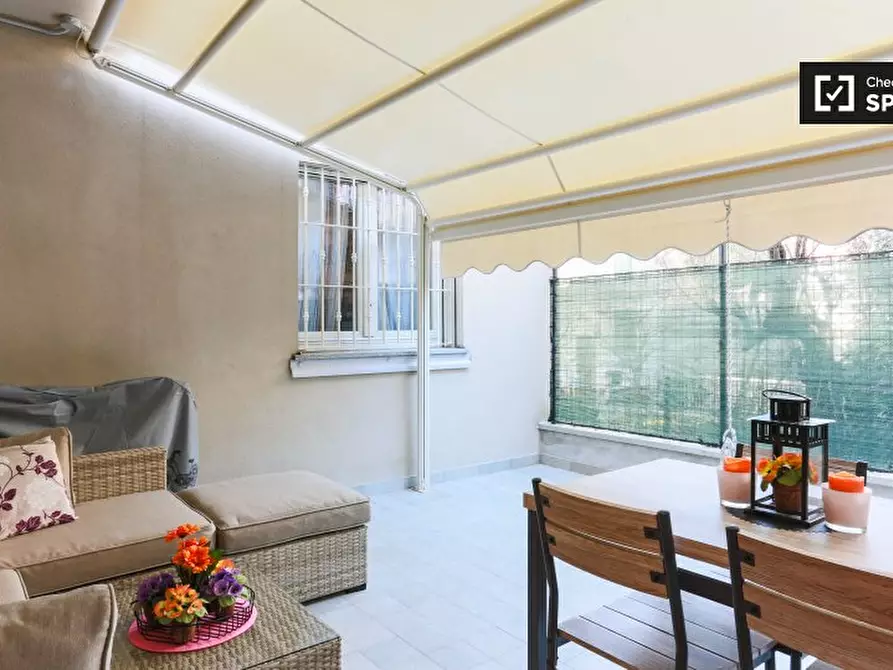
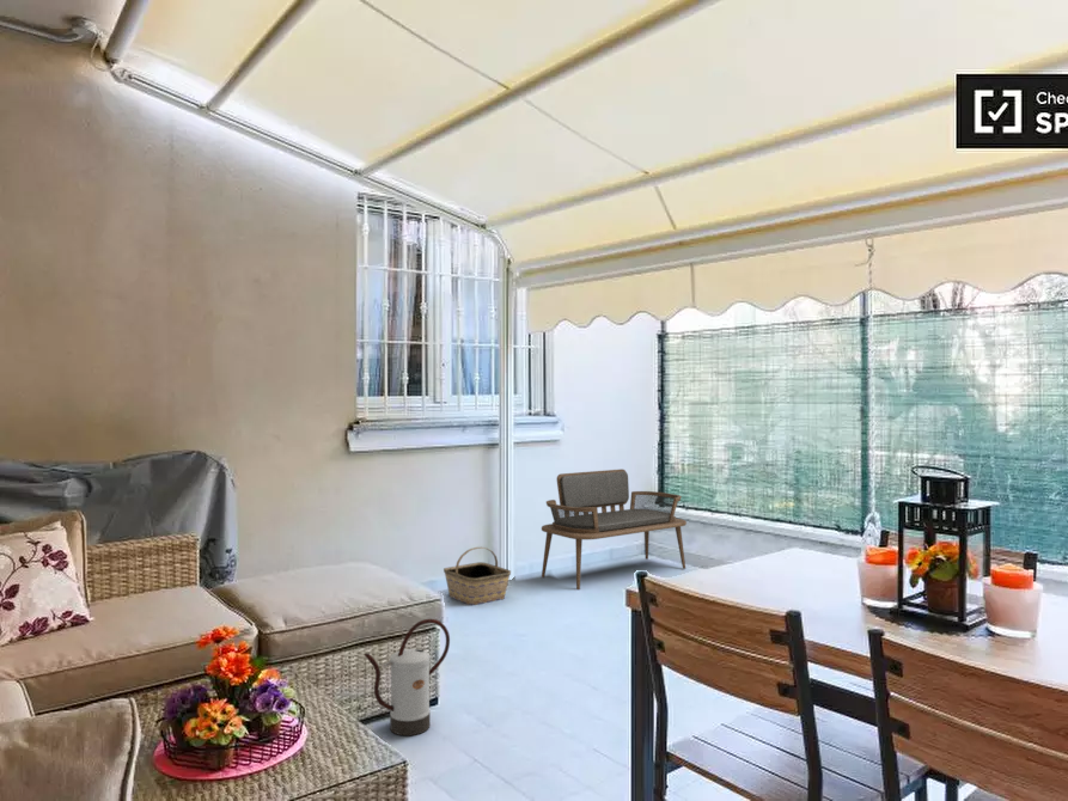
+ bench (615, 522)
+ basket (476, 571)
+ watering can (408, 674)
